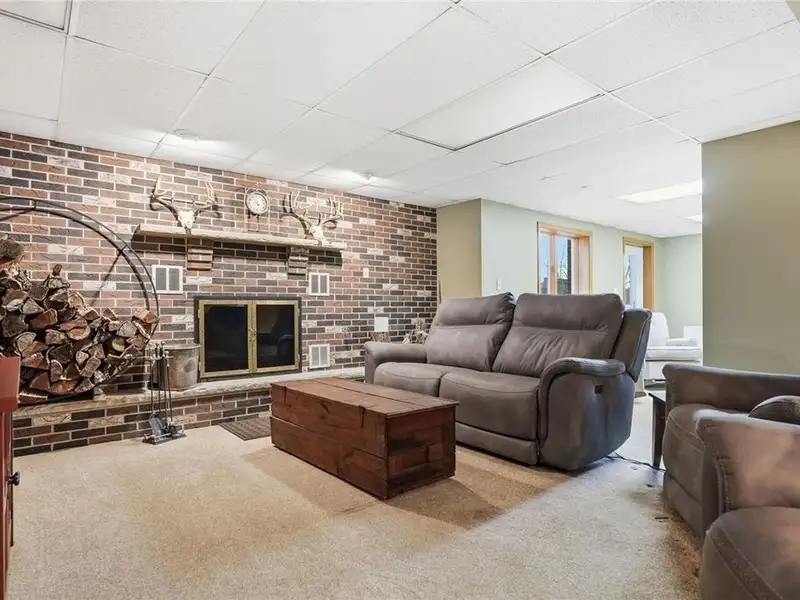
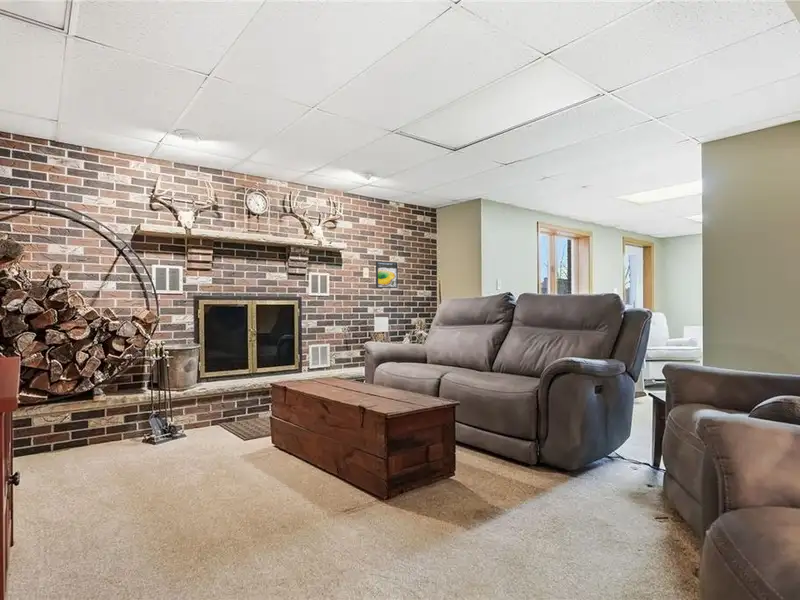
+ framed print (387, 275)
